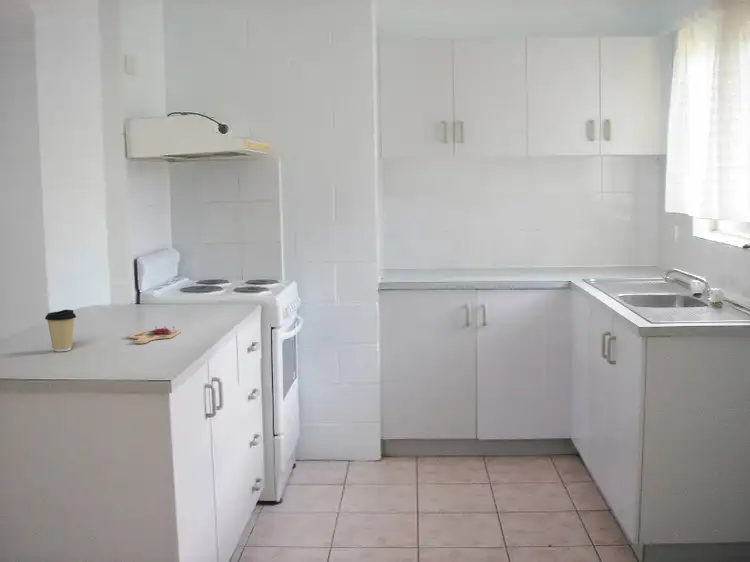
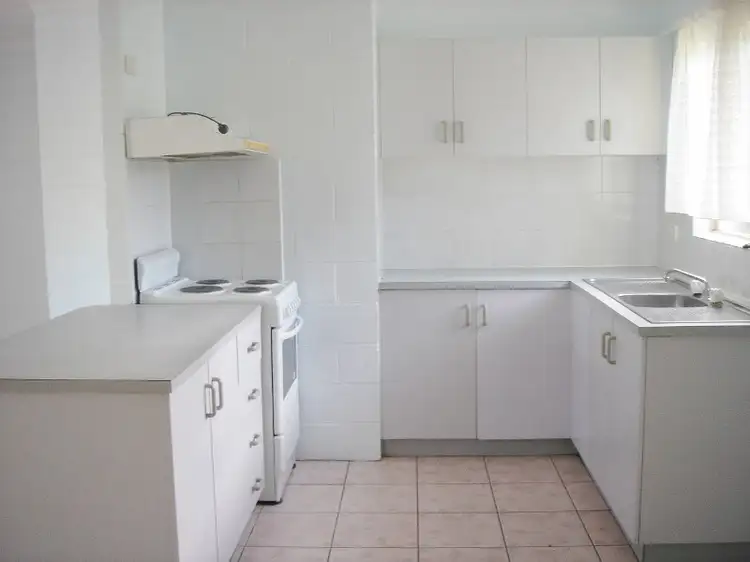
- coffee cup (61, 330)
- cutting board (150, 333)
